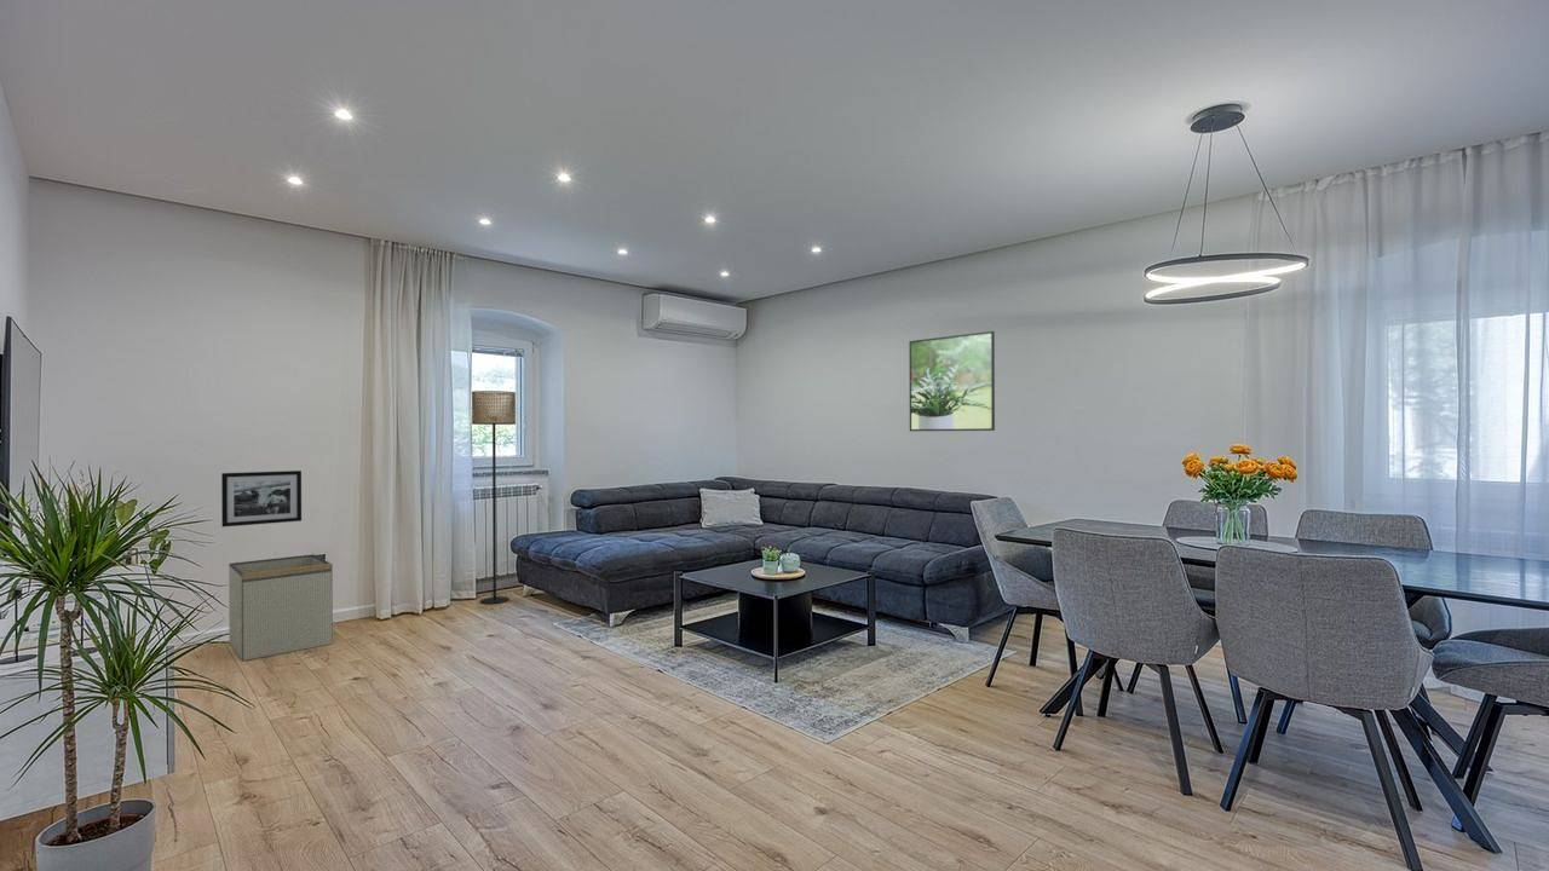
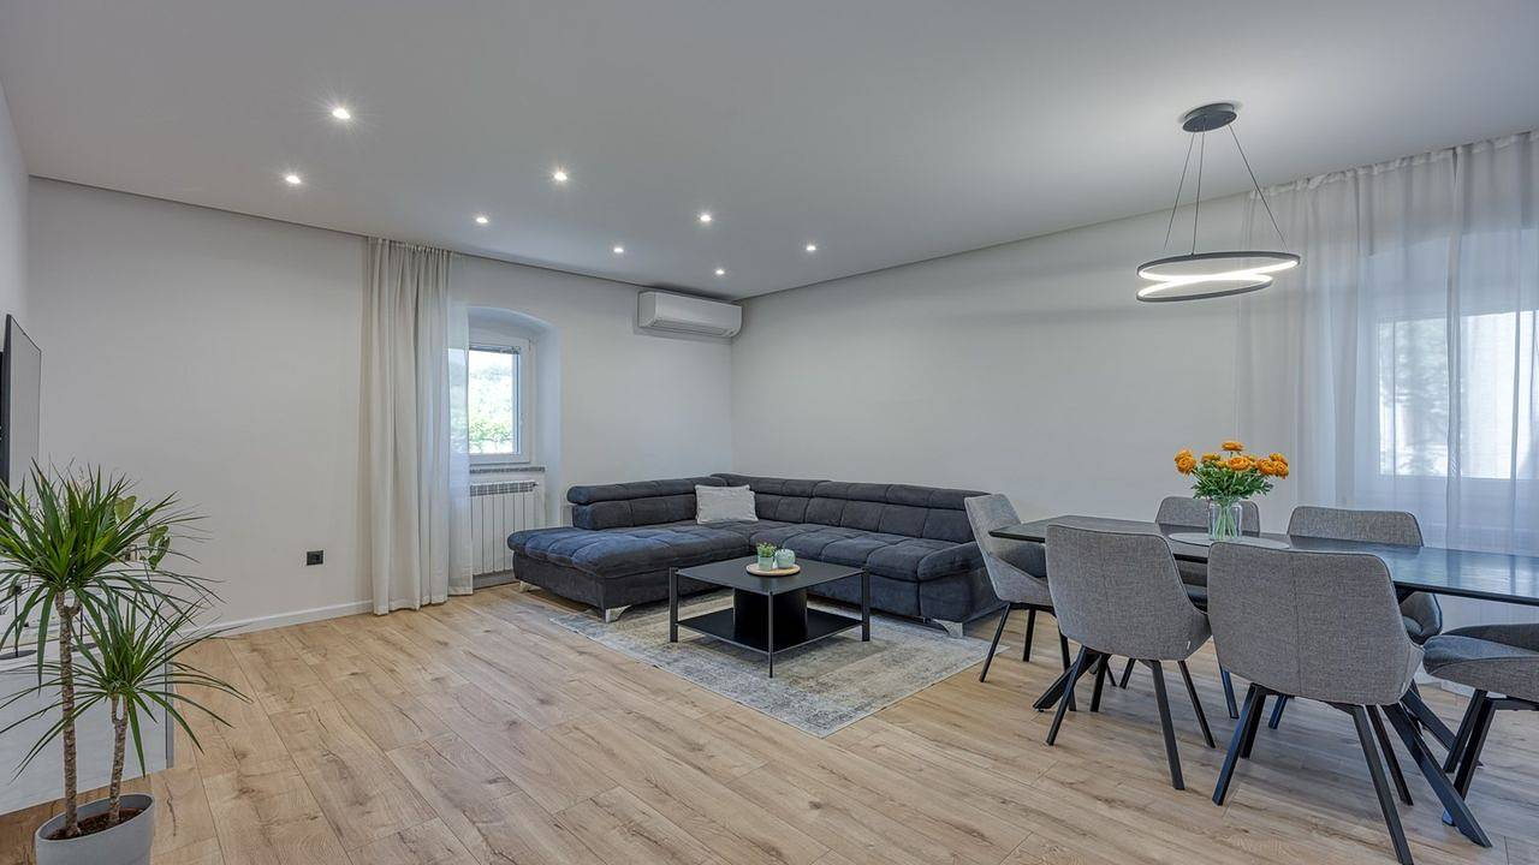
- picture frame (263, 497)
- storage bin (280, 602)
- floor lamp (494, 496)
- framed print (949, 383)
